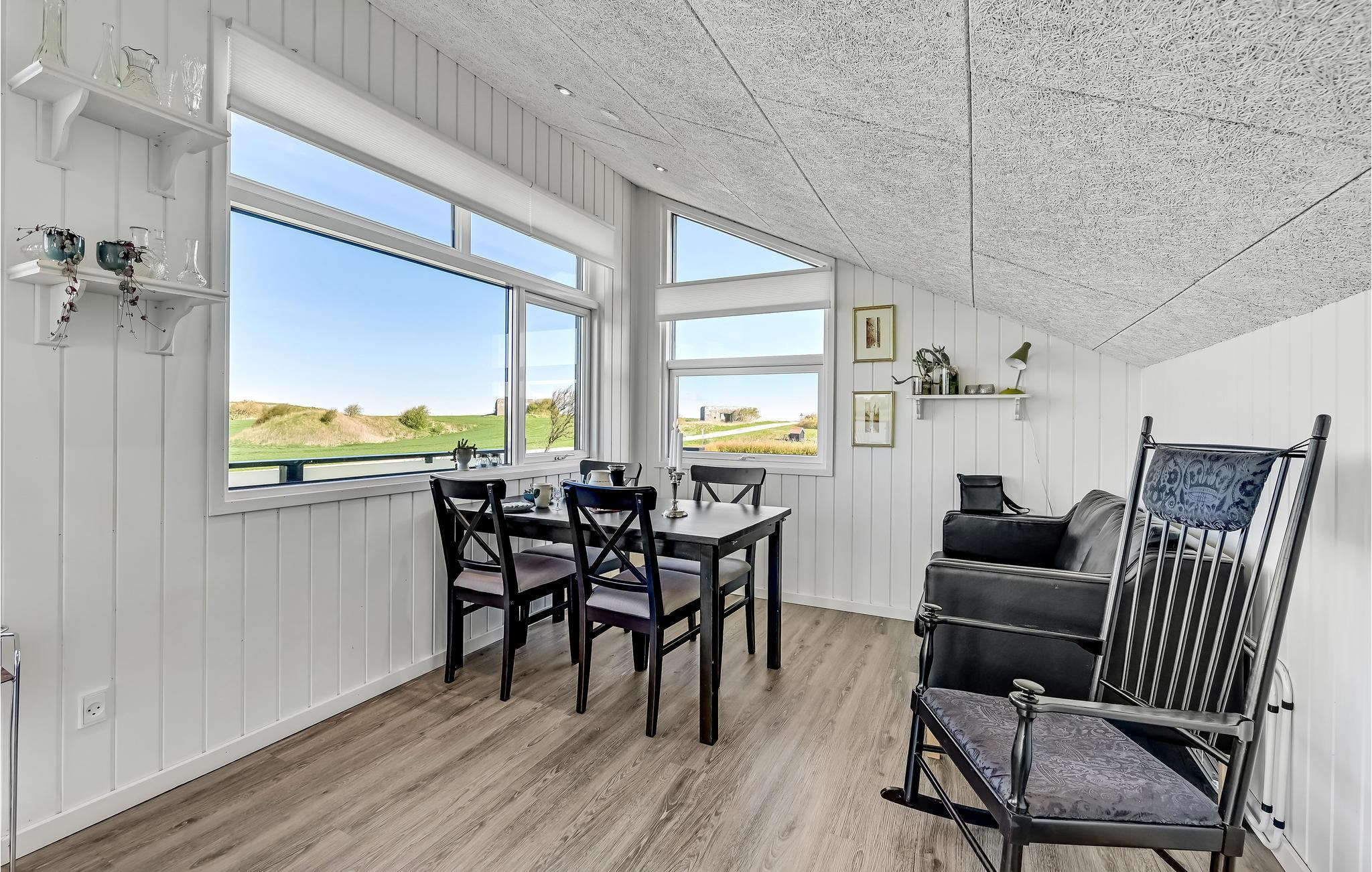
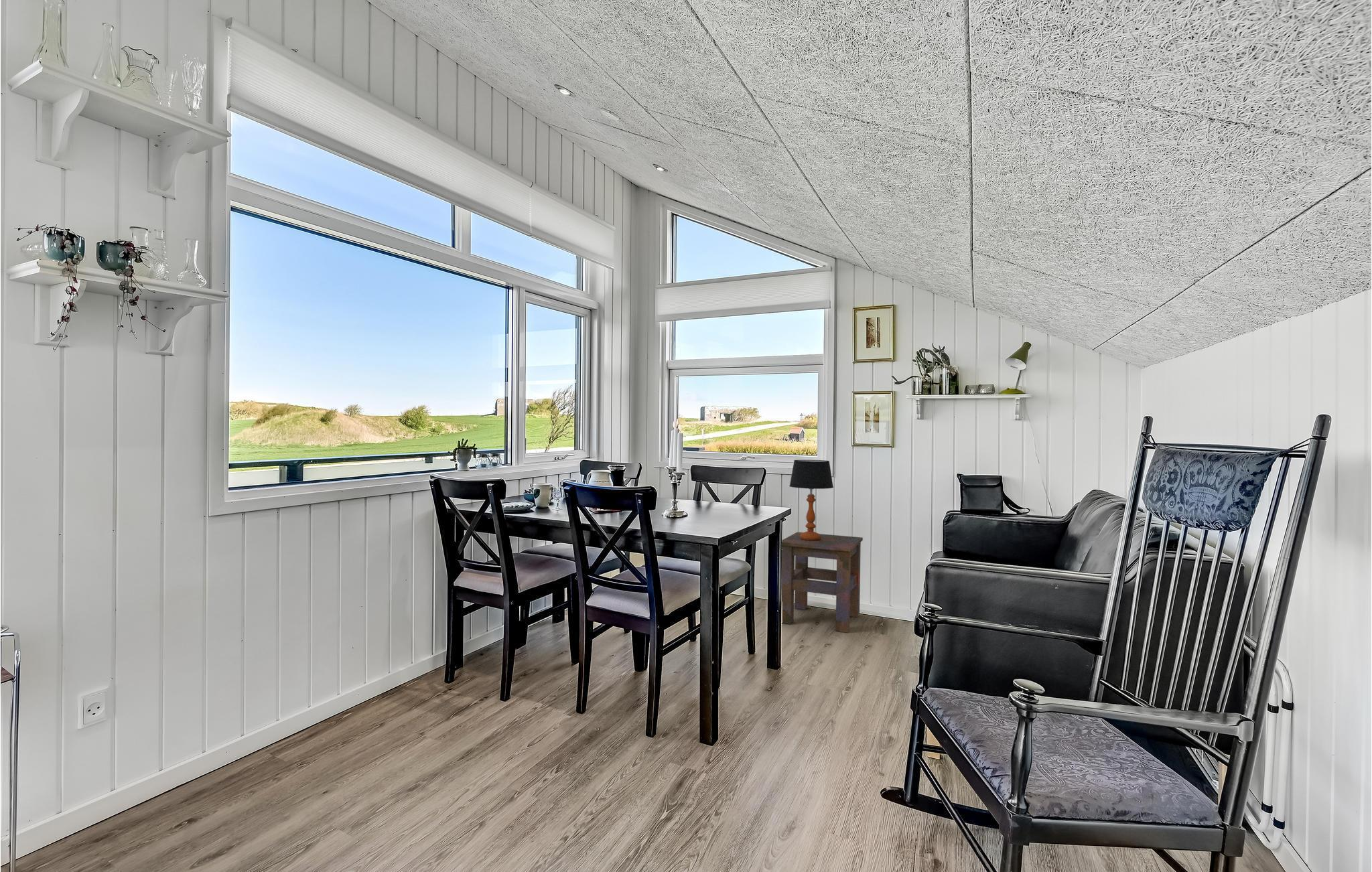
+ table lamp (811, 500)
+ side table (821, 579)
